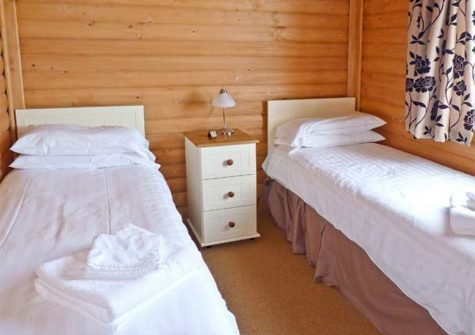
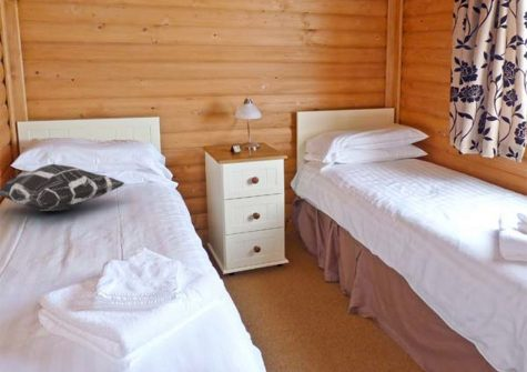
+ decorative pillow (52, 188)
